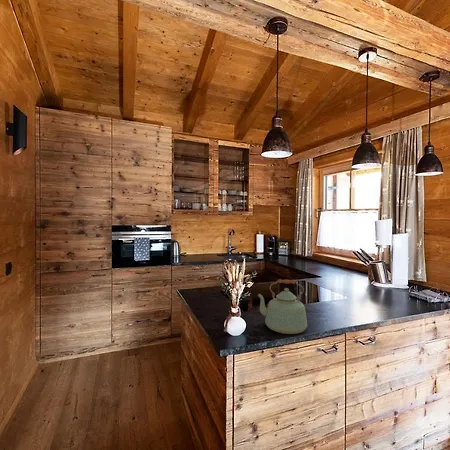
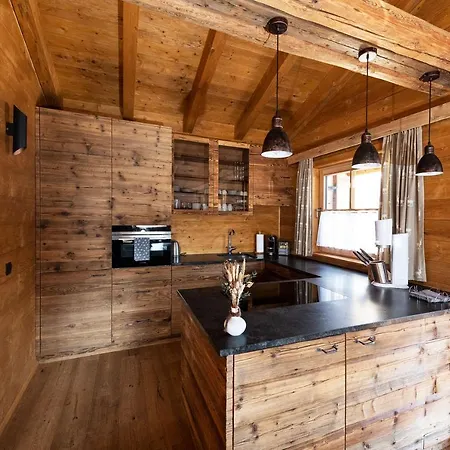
- kettle (281, 303)
